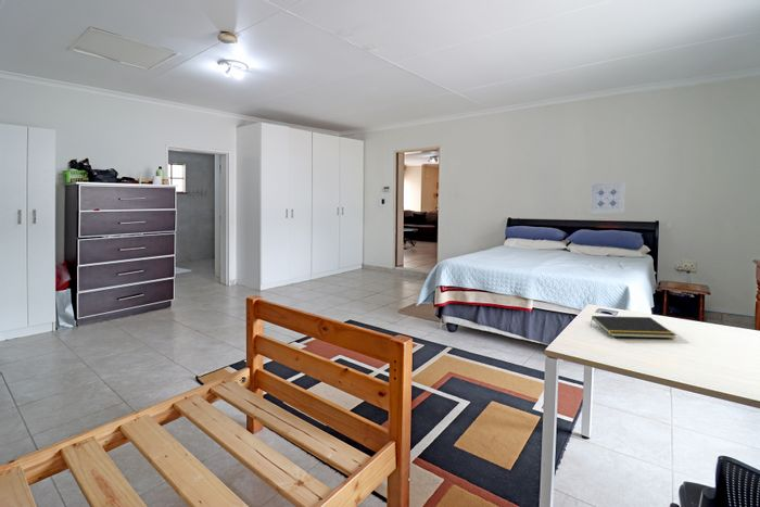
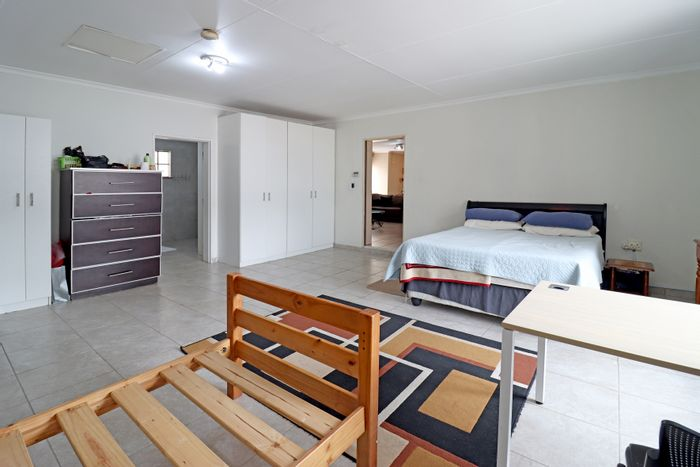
- wall art (607, 198)
- notepad (631, 326)
